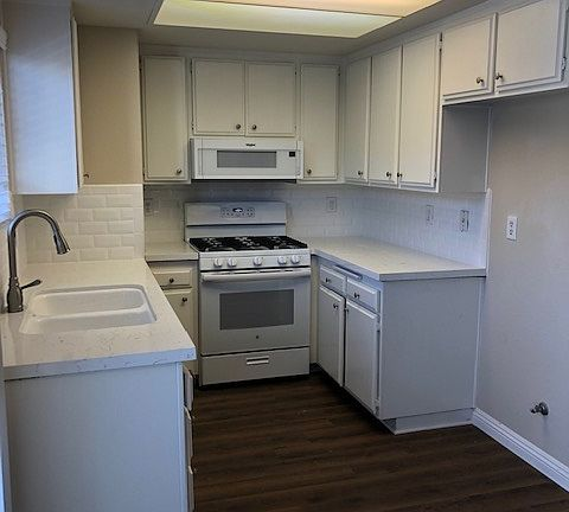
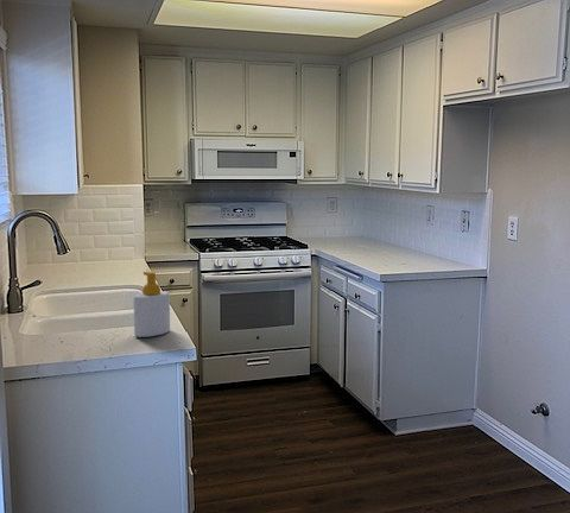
+ soap bottle (151, 303)
